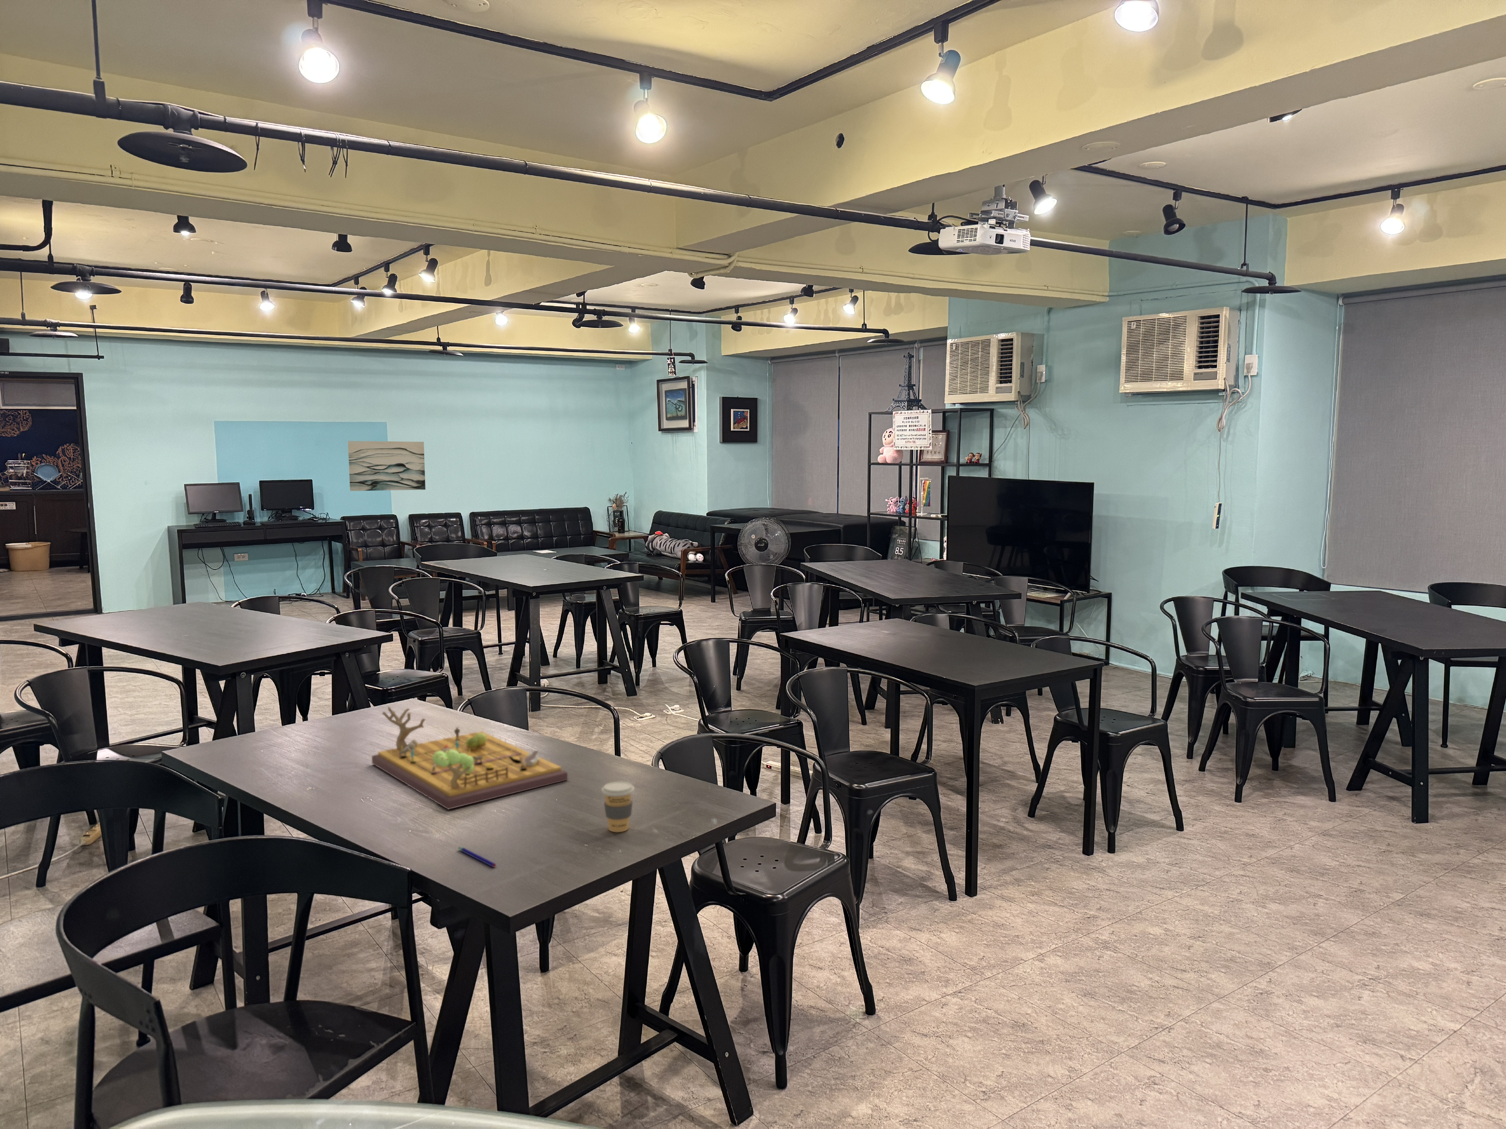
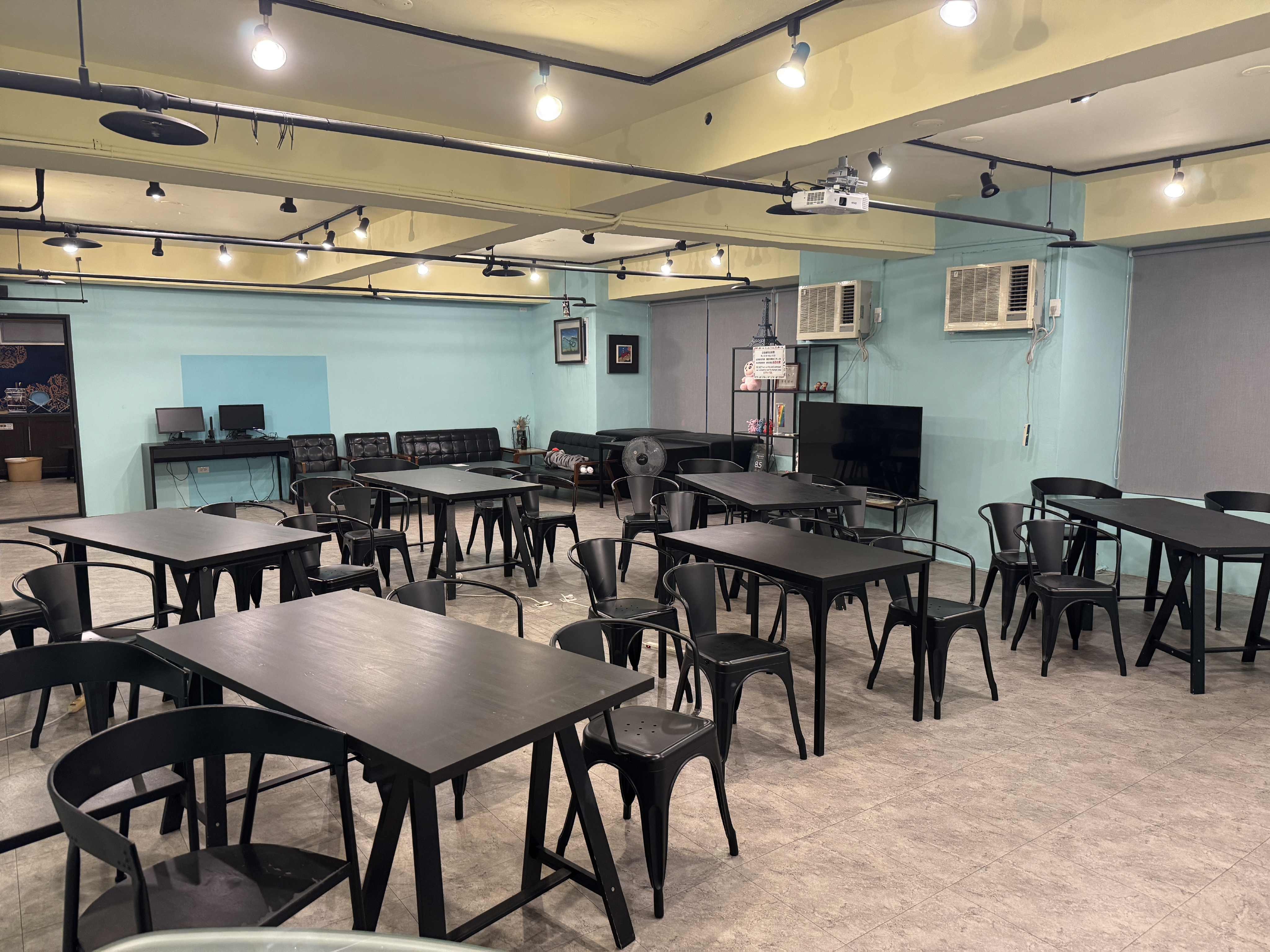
- gameboard (464, 745)
- pen (477, 856)
- wall art (388, 466)
- coffee cup (618, 808)
